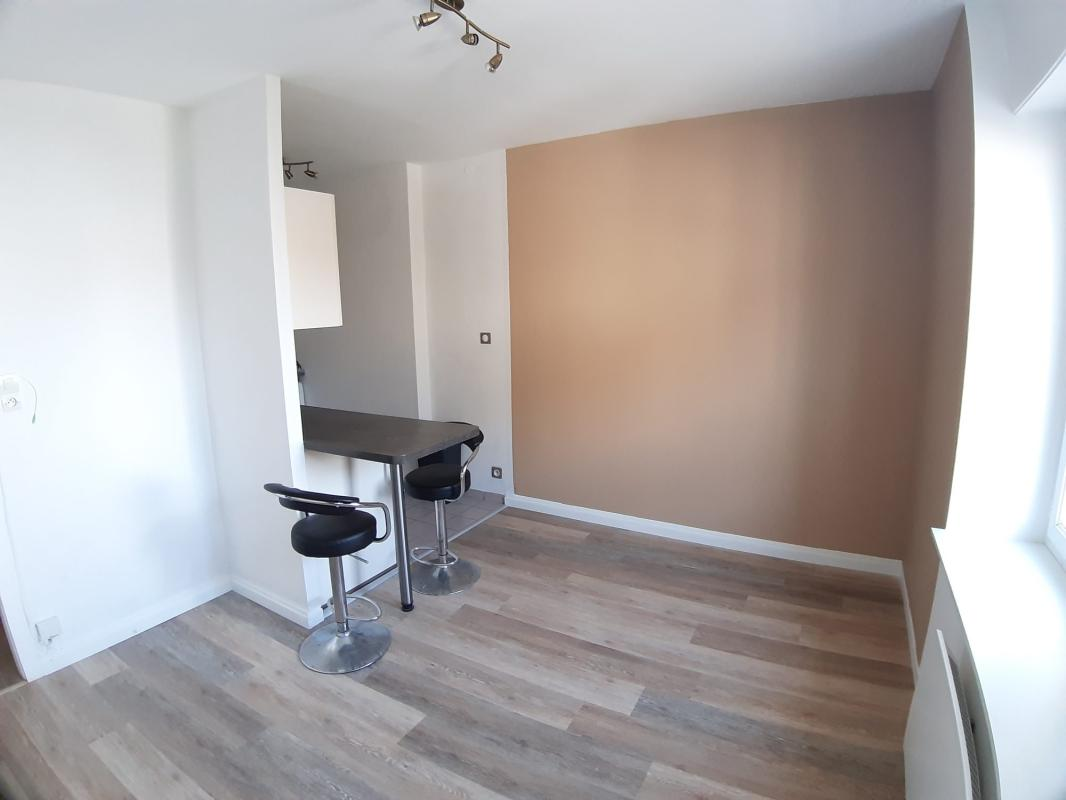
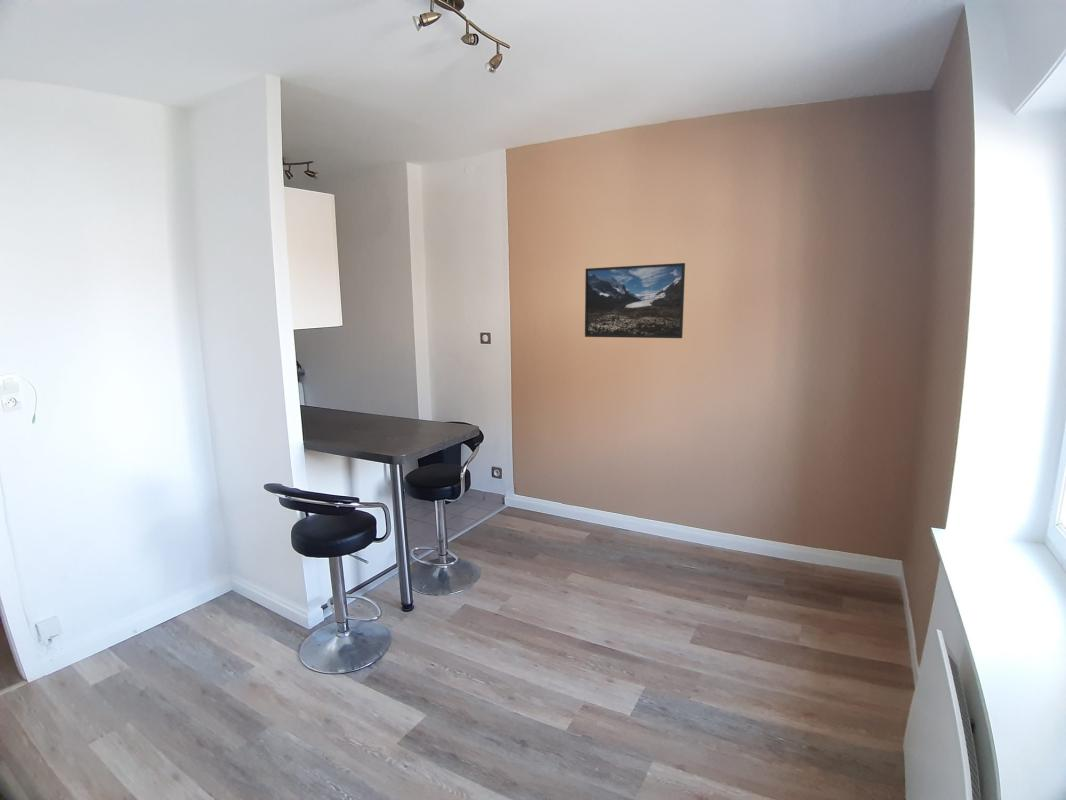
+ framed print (632, 302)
